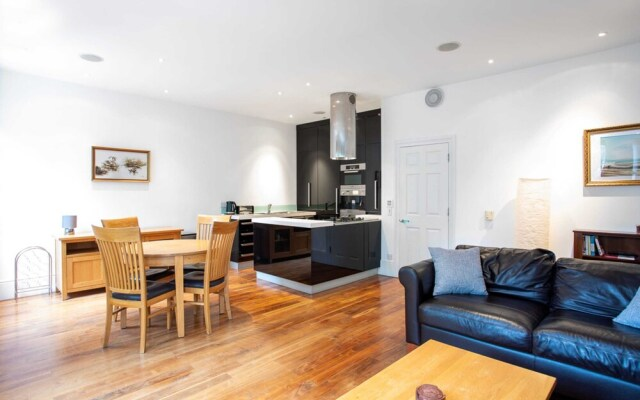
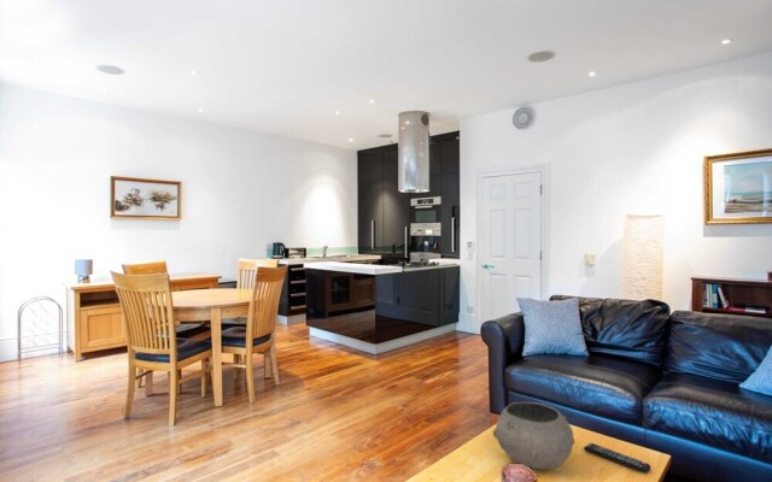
+ remote control (615, 457)
+ bowl (533, 435)
